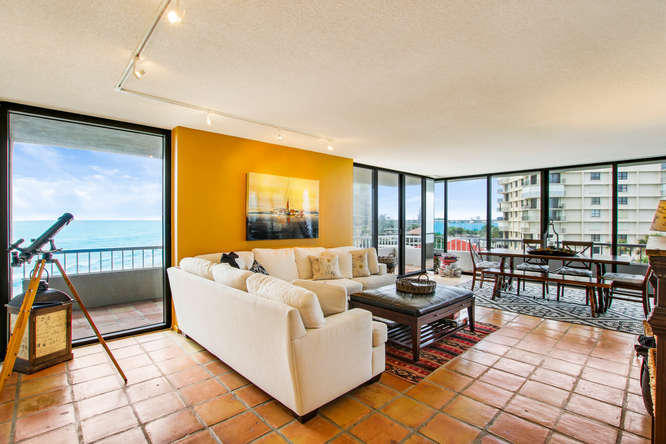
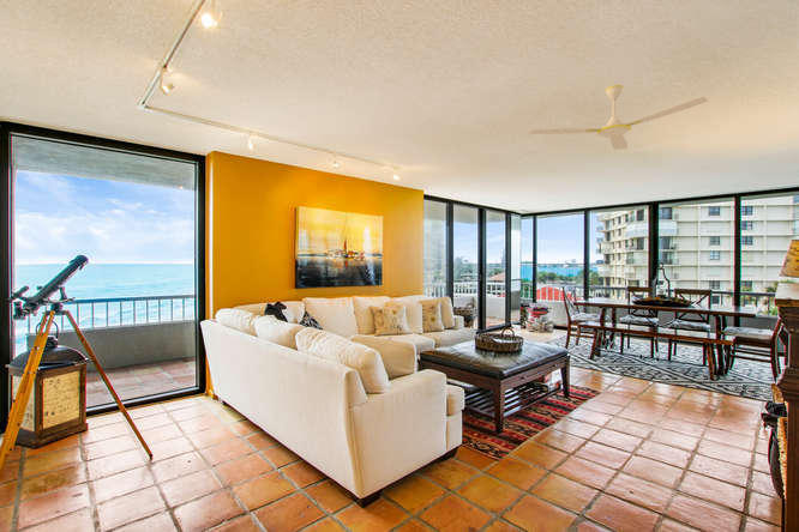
+ ceiling fan (611, 117)
